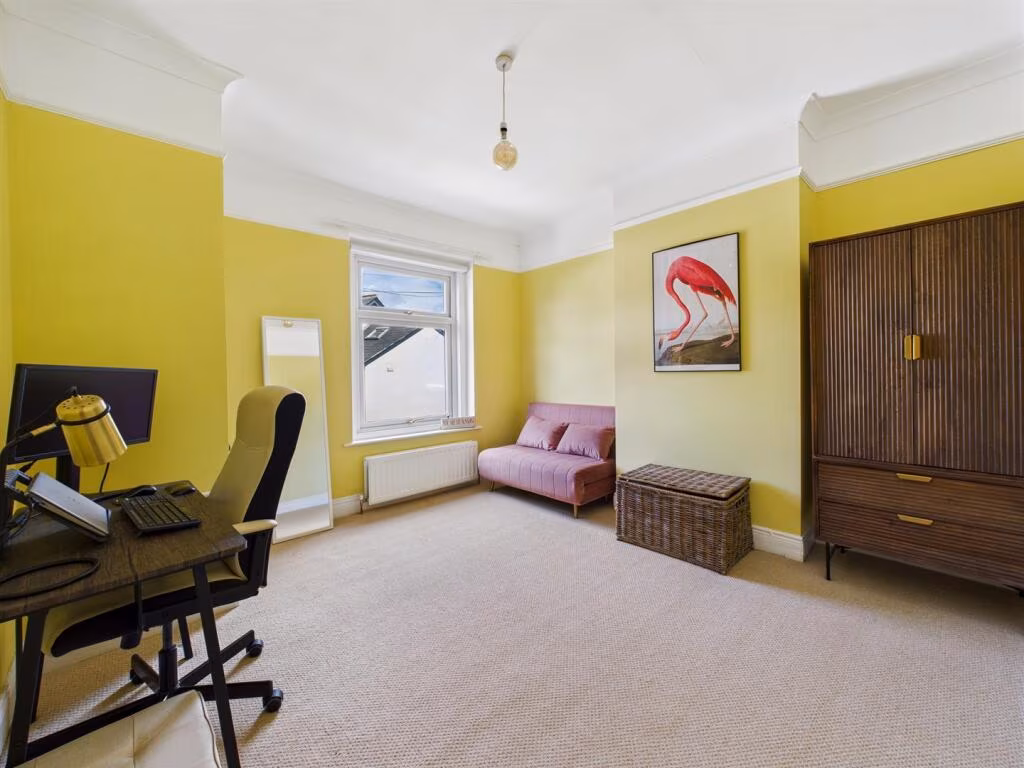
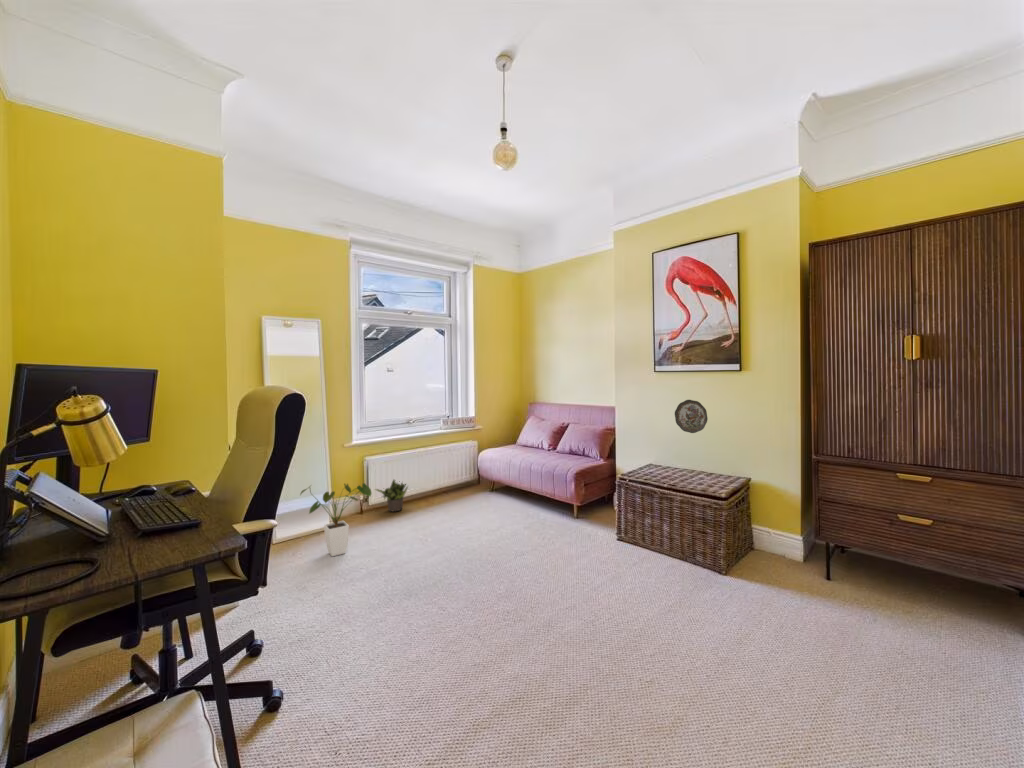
+ decorative plate (691, 416)
+ house plant (338, 519)
+ potted plant (391, 494)
